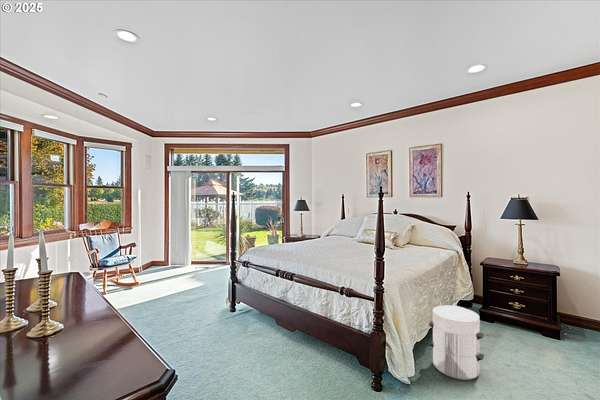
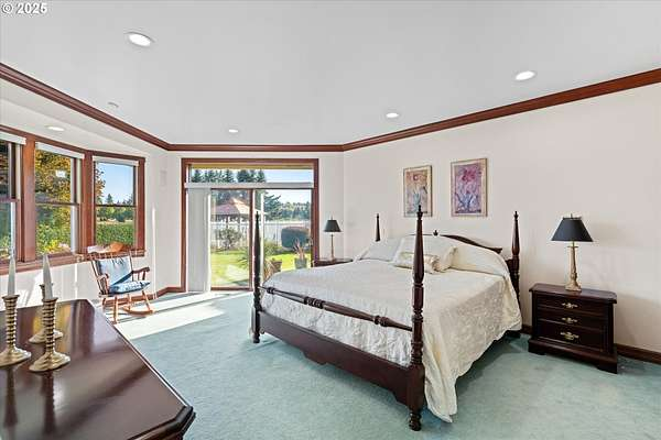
- waste bin (455, 336)
